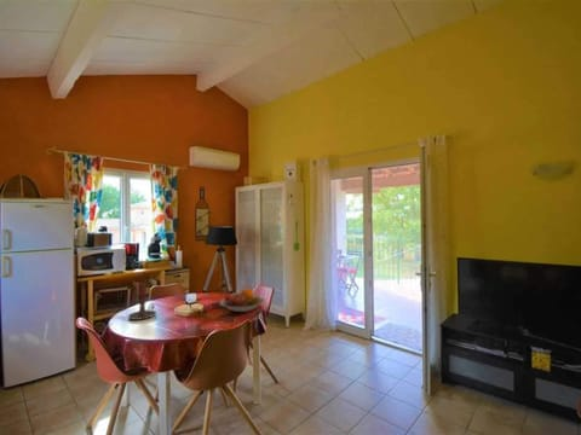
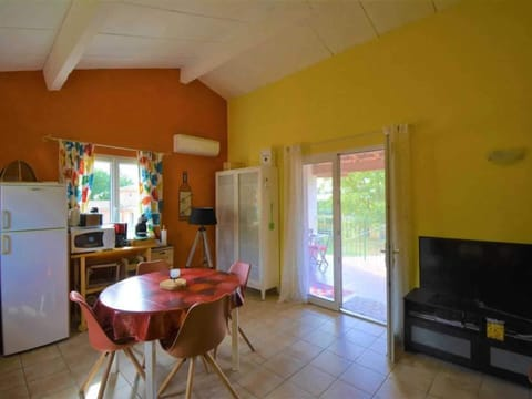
- candle holder (144, 297)
- fruit bowl (242, 298)
